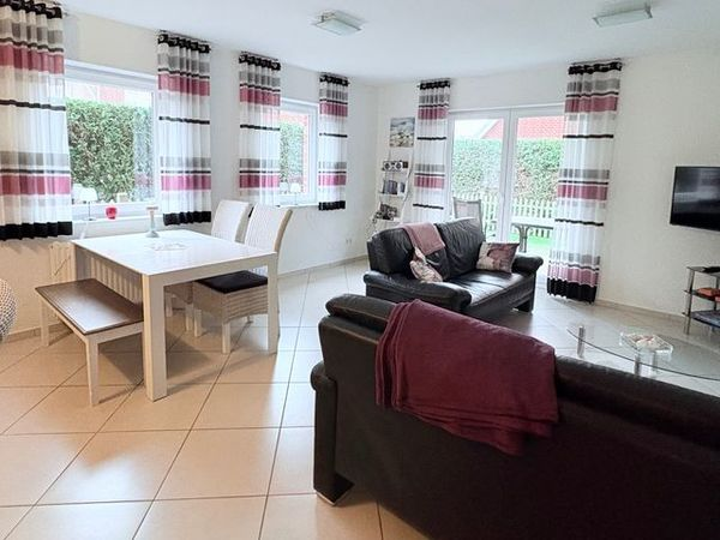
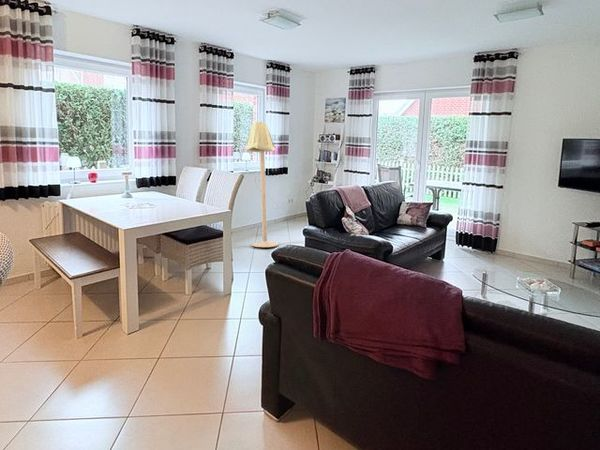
+ floor lamp (261, 184)
